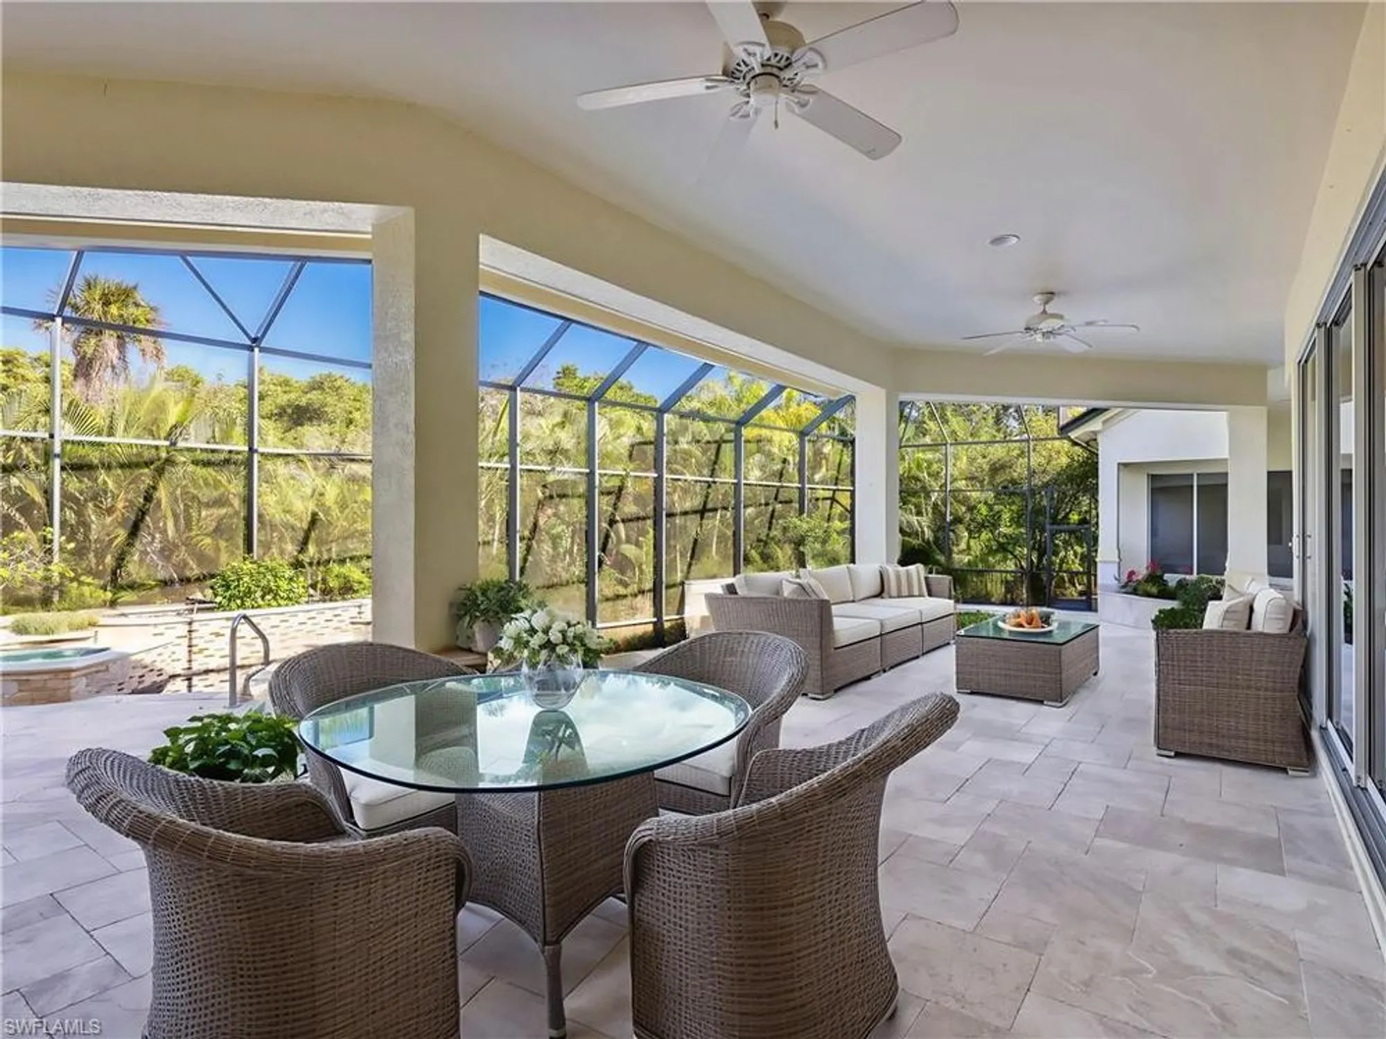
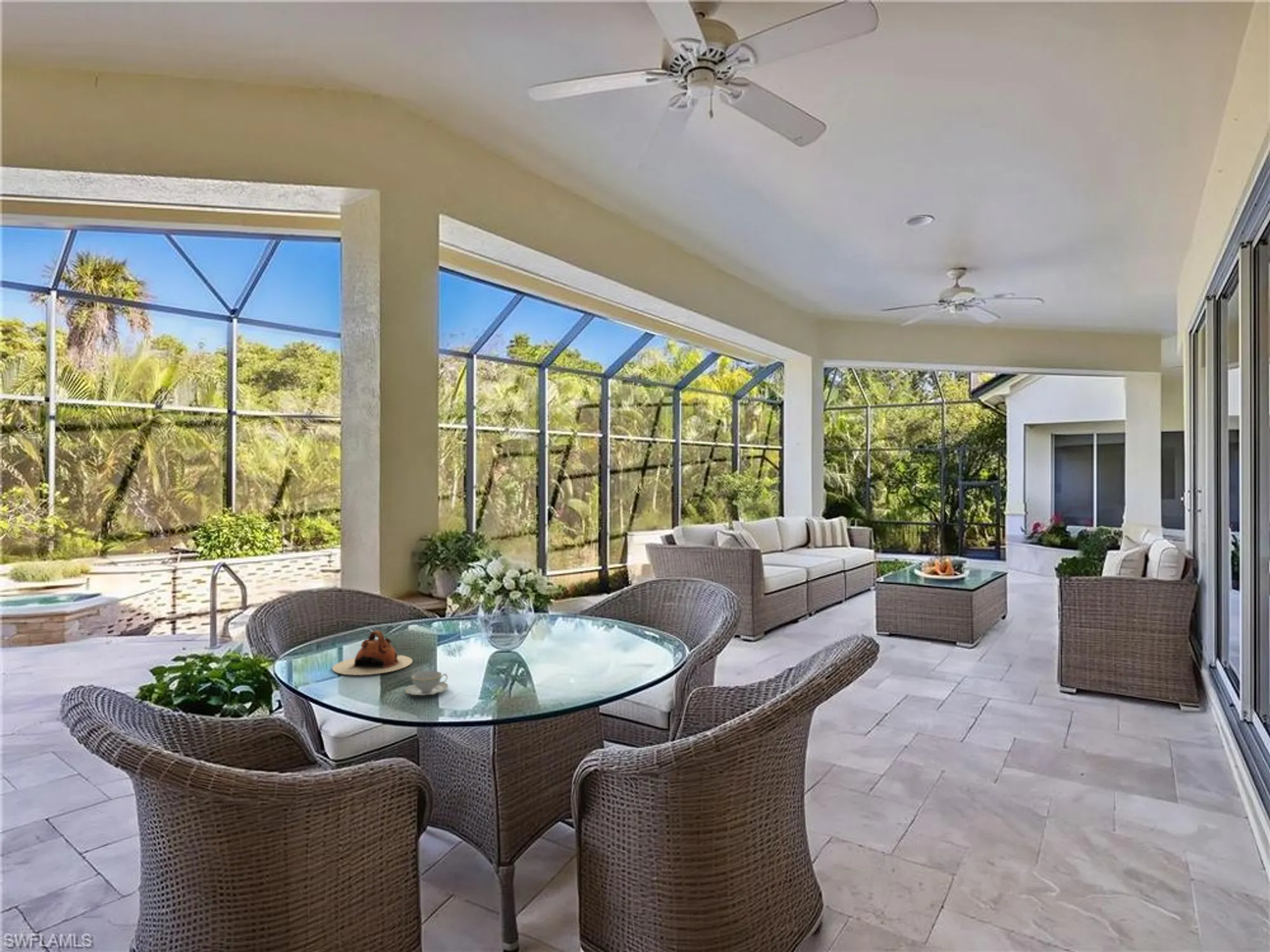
+ teapot (373, 647)
+ chinaware (427, 683)
